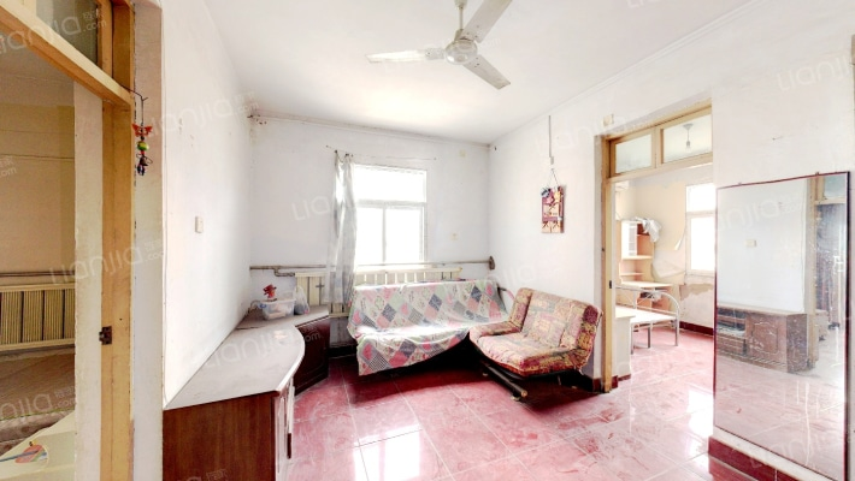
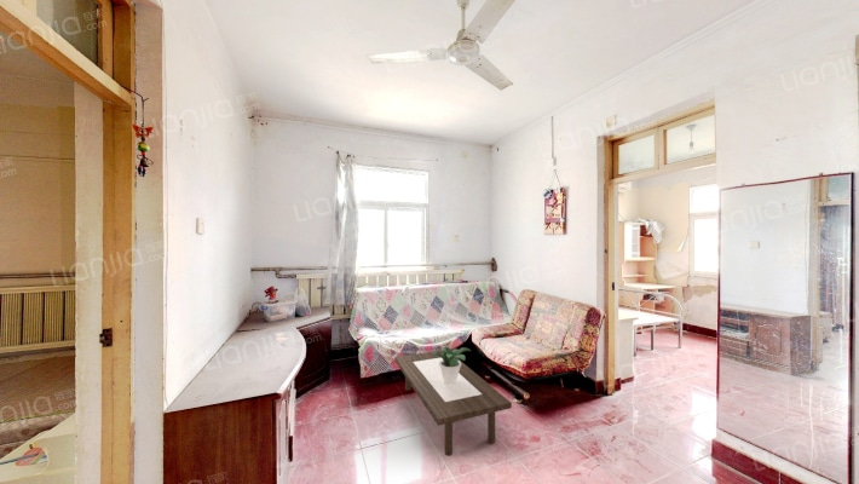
+ potted plant (452, 364)
+ coffee table (443, 393)
